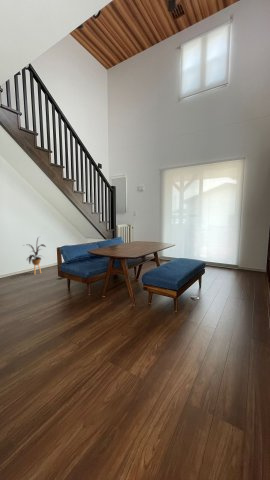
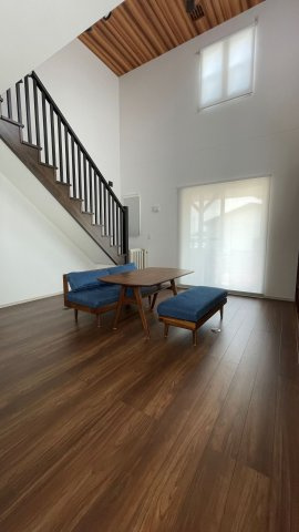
- house plant (34, 255)
